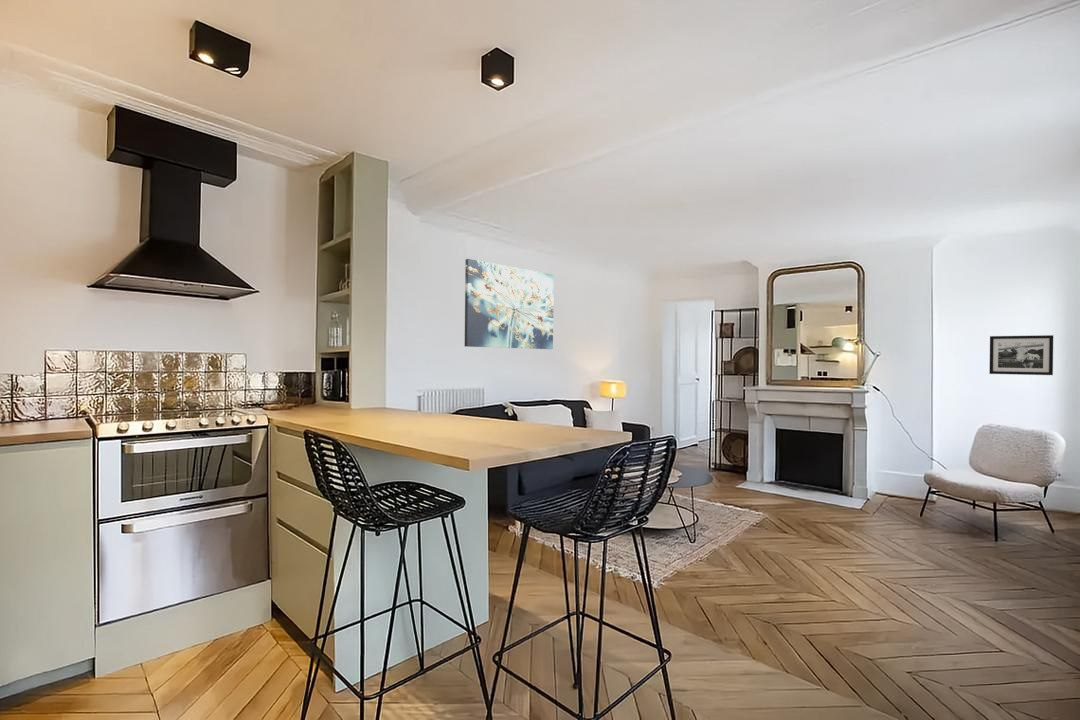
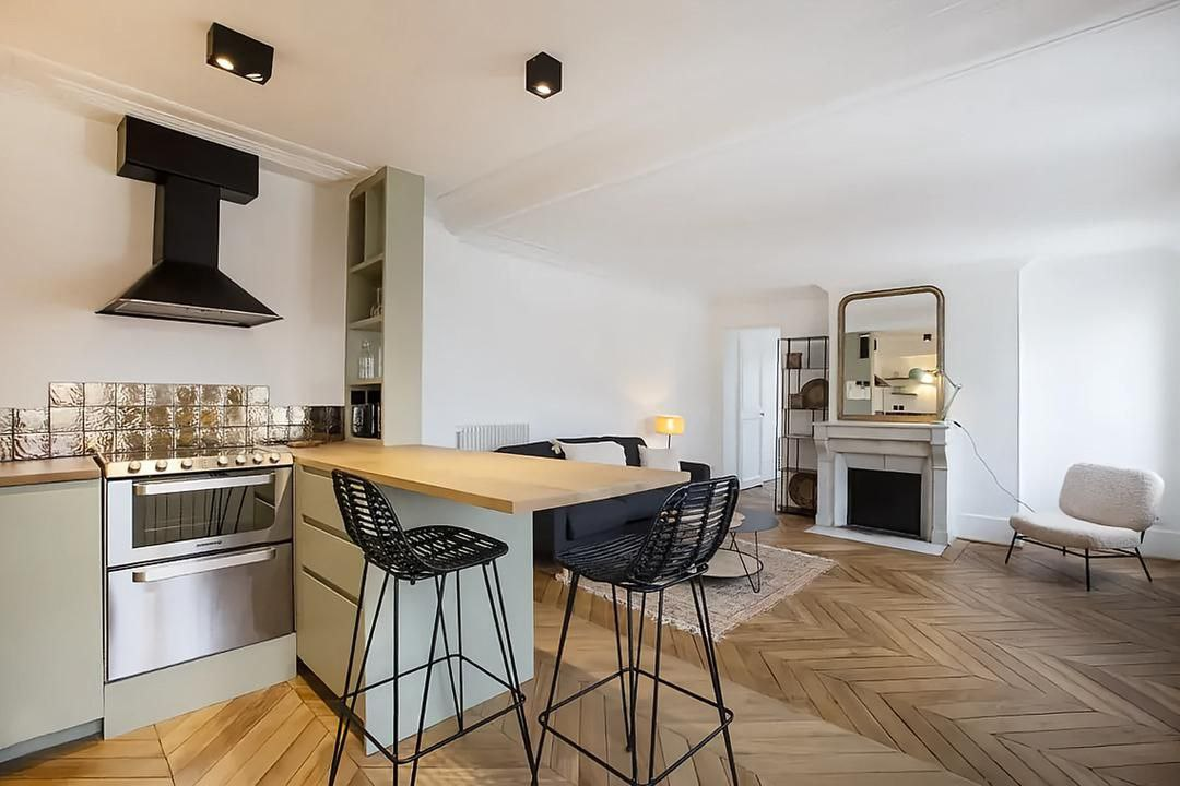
- picture frame (1020, 355)
- wall art (512, 307)
